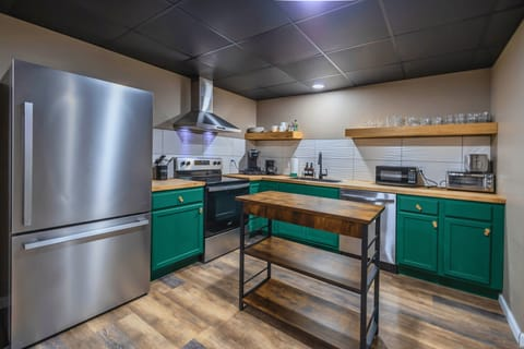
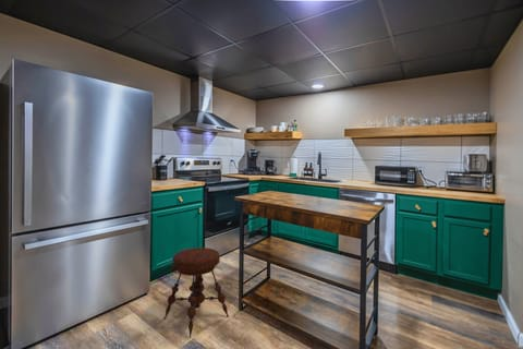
+ stool (196, 285)
